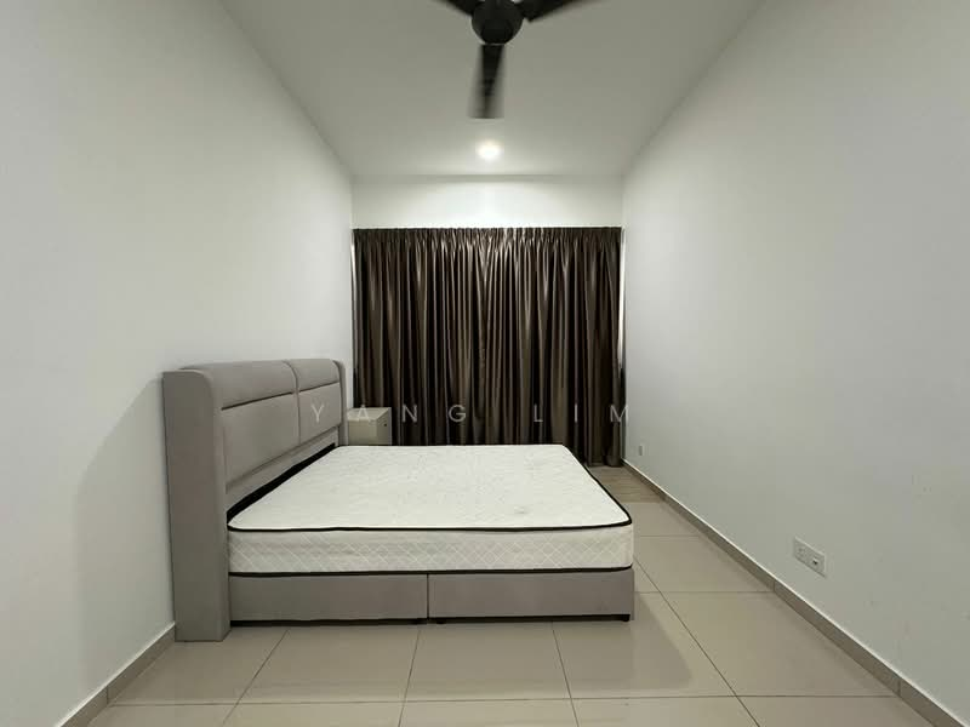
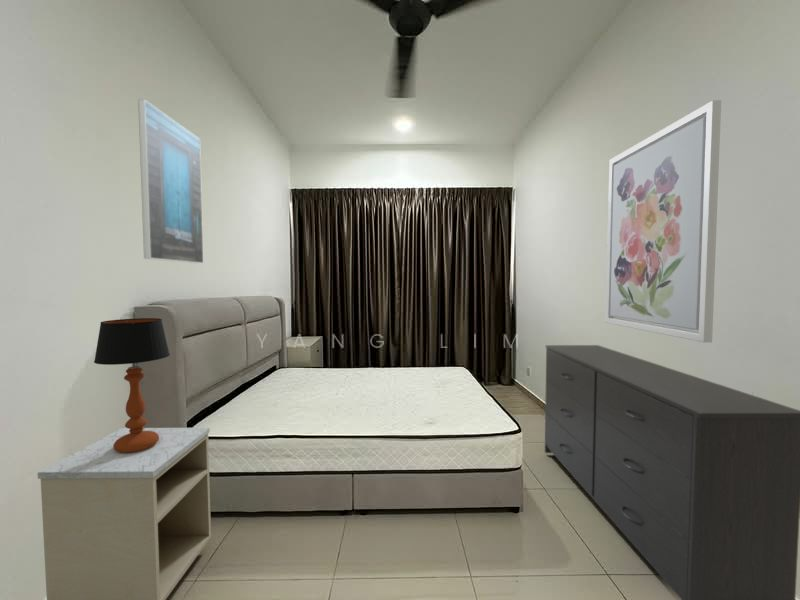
+ table lamp (134, 383)
+ wall art (651, 234)
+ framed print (175, 192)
+ dresser (626, 438)
+ nightstand (137, 514)
